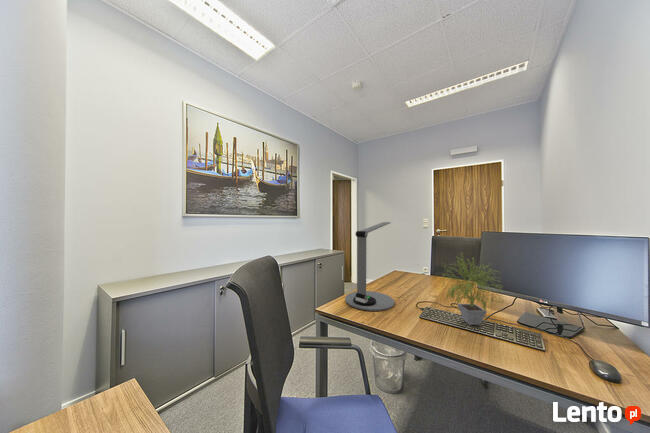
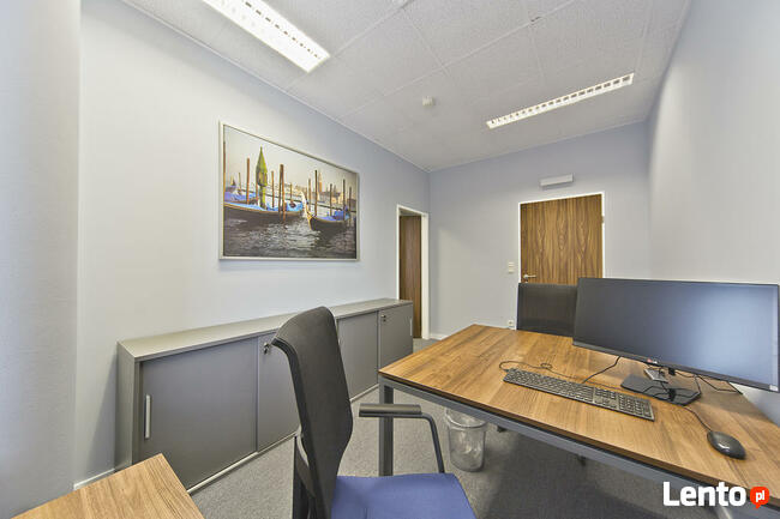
- desk lamp (365, 260)
- potted plant (470, 288)
